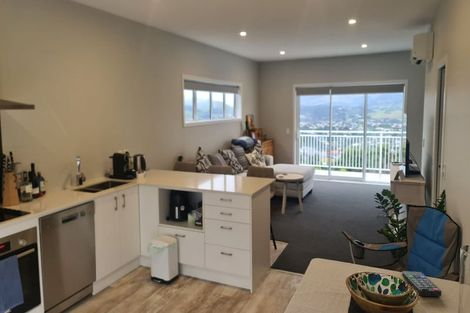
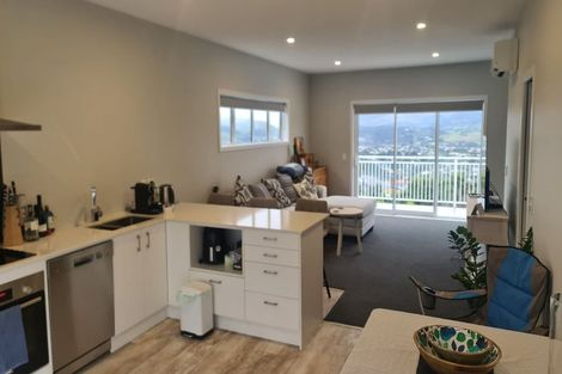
- remote control (420, 282)
